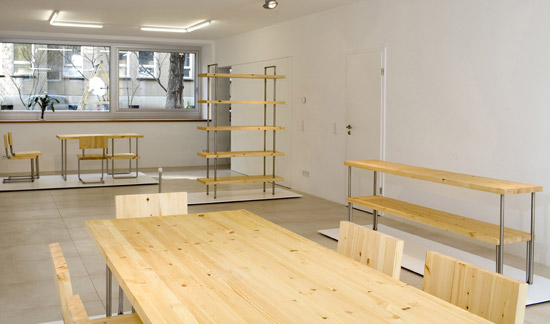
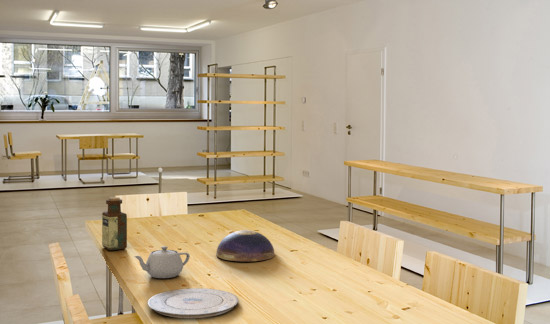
+ plate (193, 302)
+ teapot (162, 261)
+ bottle (114, 223)
+ decorative bowl (245, 242)
